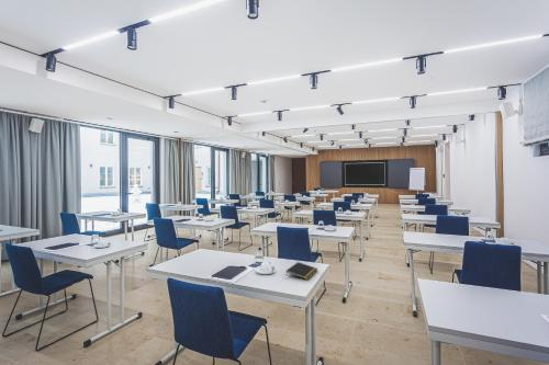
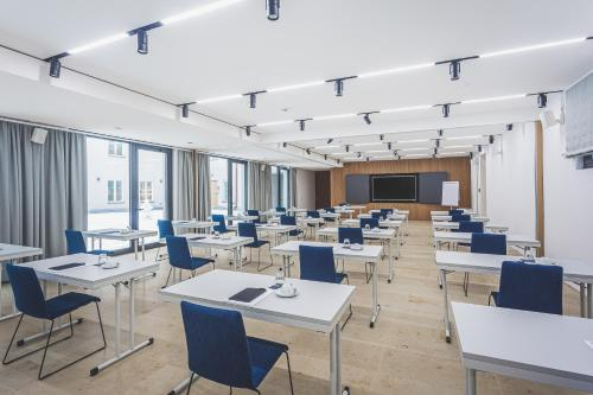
- notepad (302, 270)
